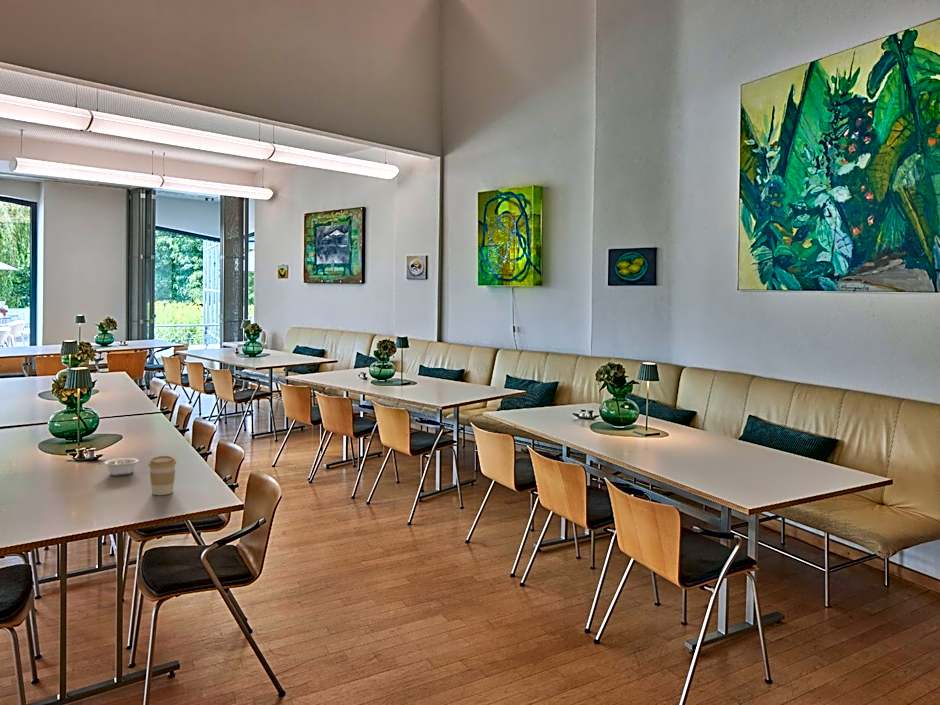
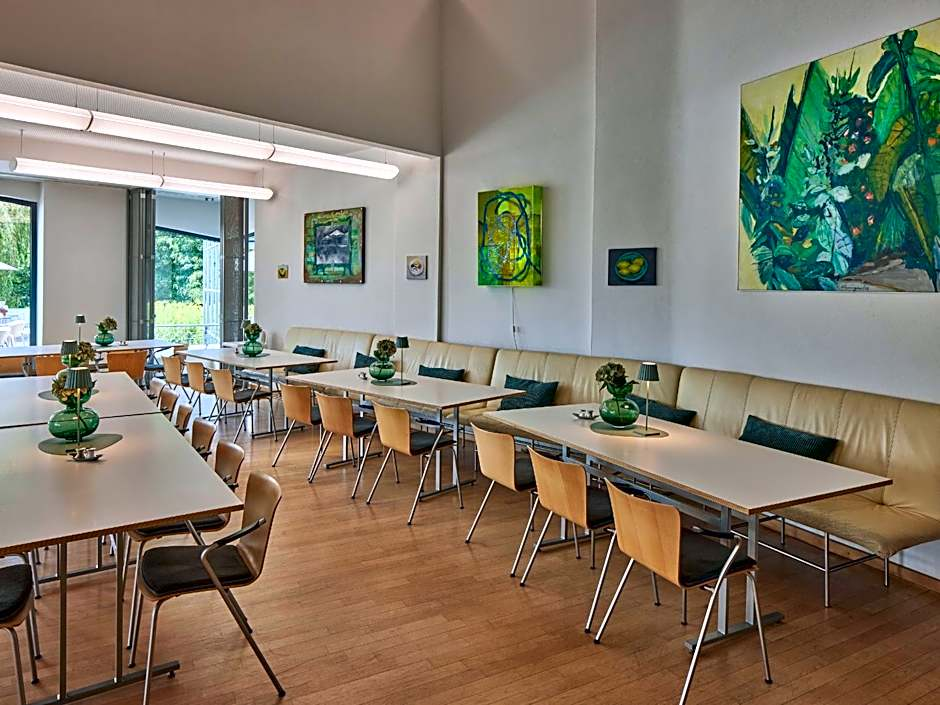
- coffee cup (162, 475)
- legume (121, 466)
